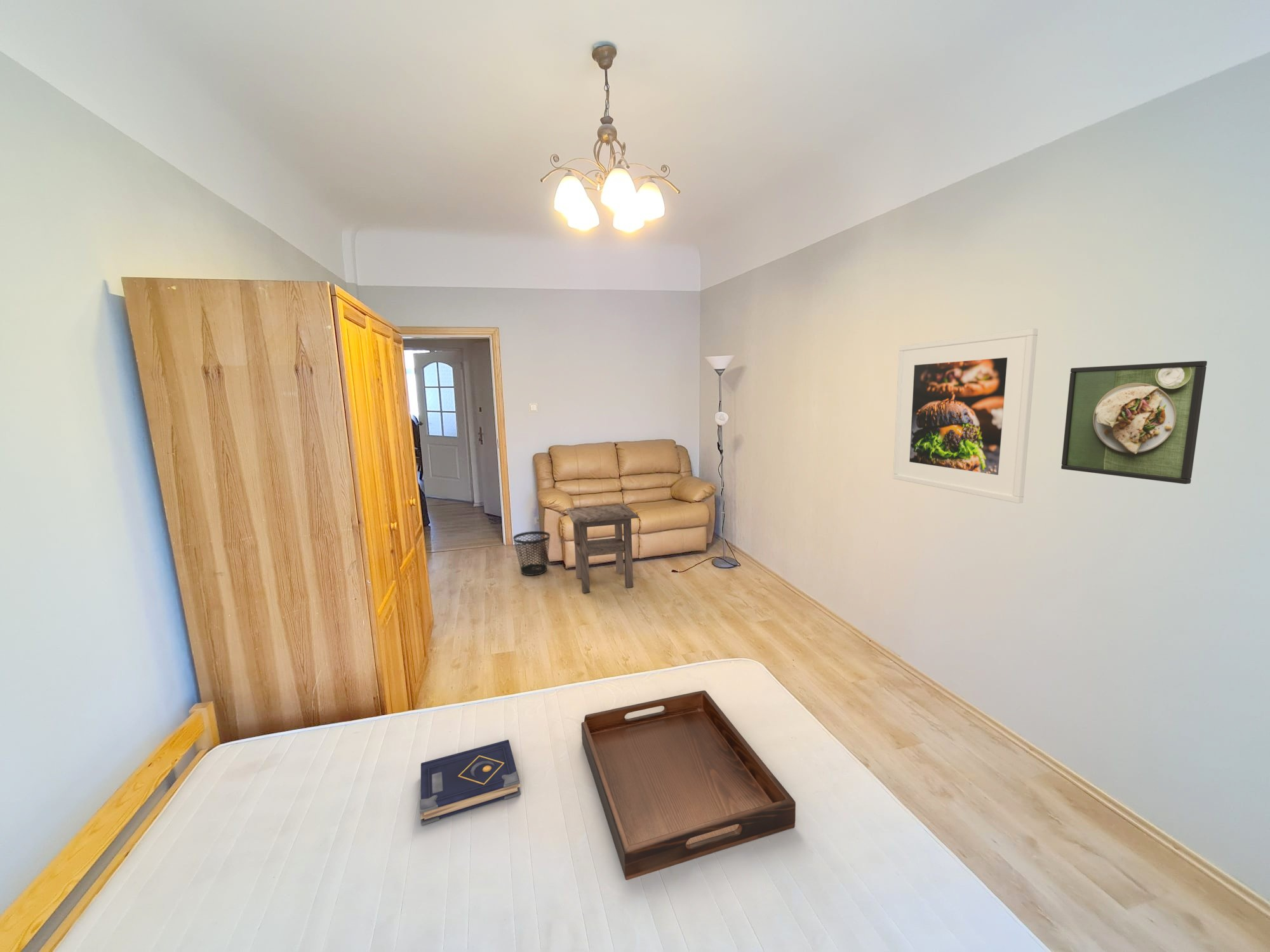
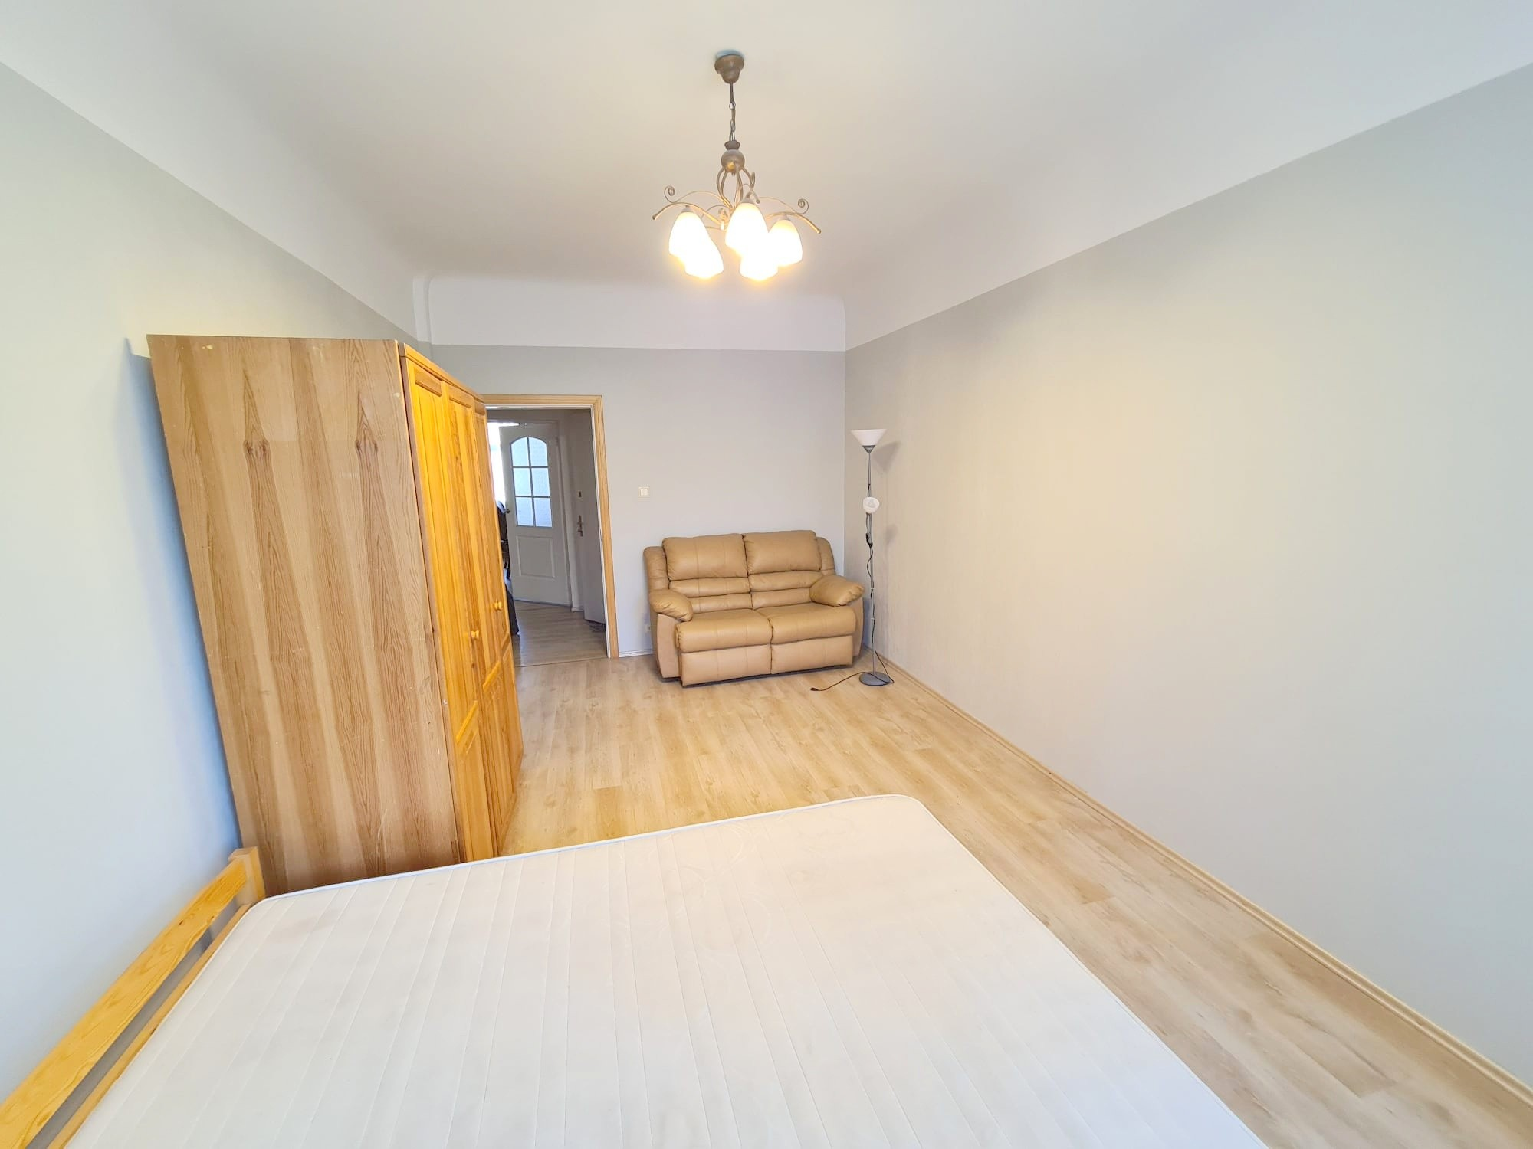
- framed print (954, 415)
- serving tray (674, 765)
- book (469, 777)
- wastebasket (533, 553)
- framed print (1125, 421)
- side table (602, 546)
